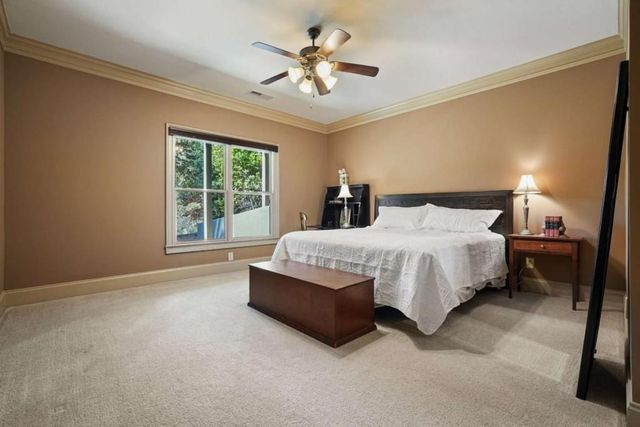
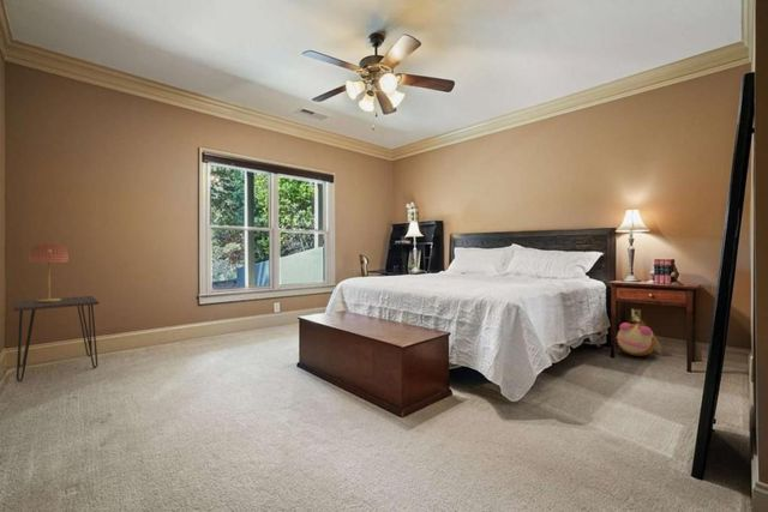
+ desk (82, 330)
+ table lamp (48, 271)
+ plush toy (635, 338)
